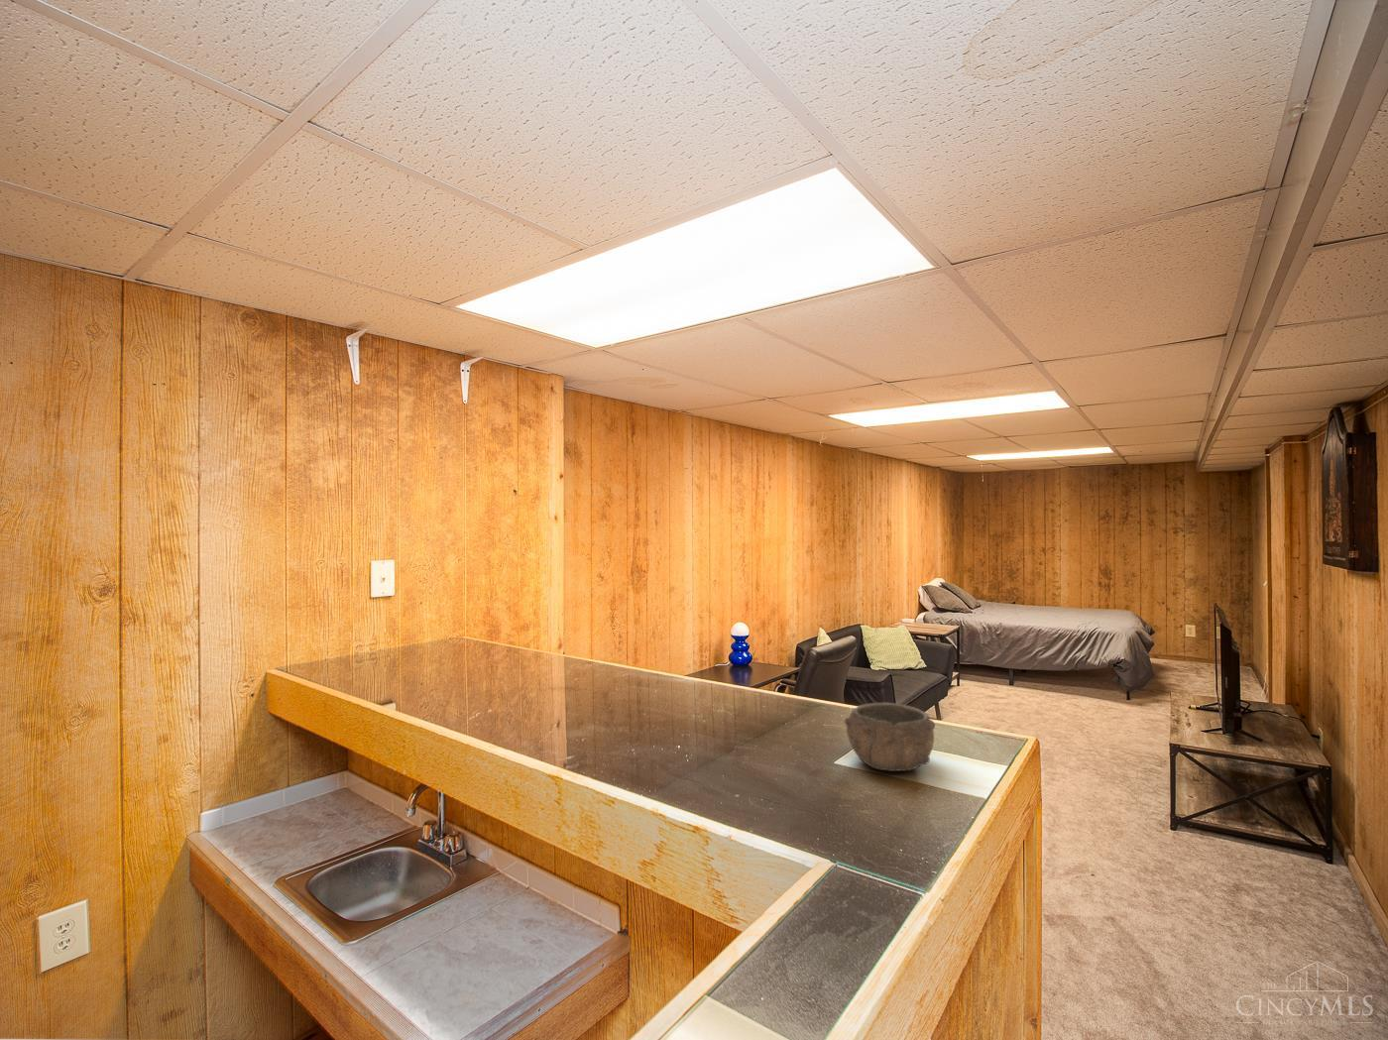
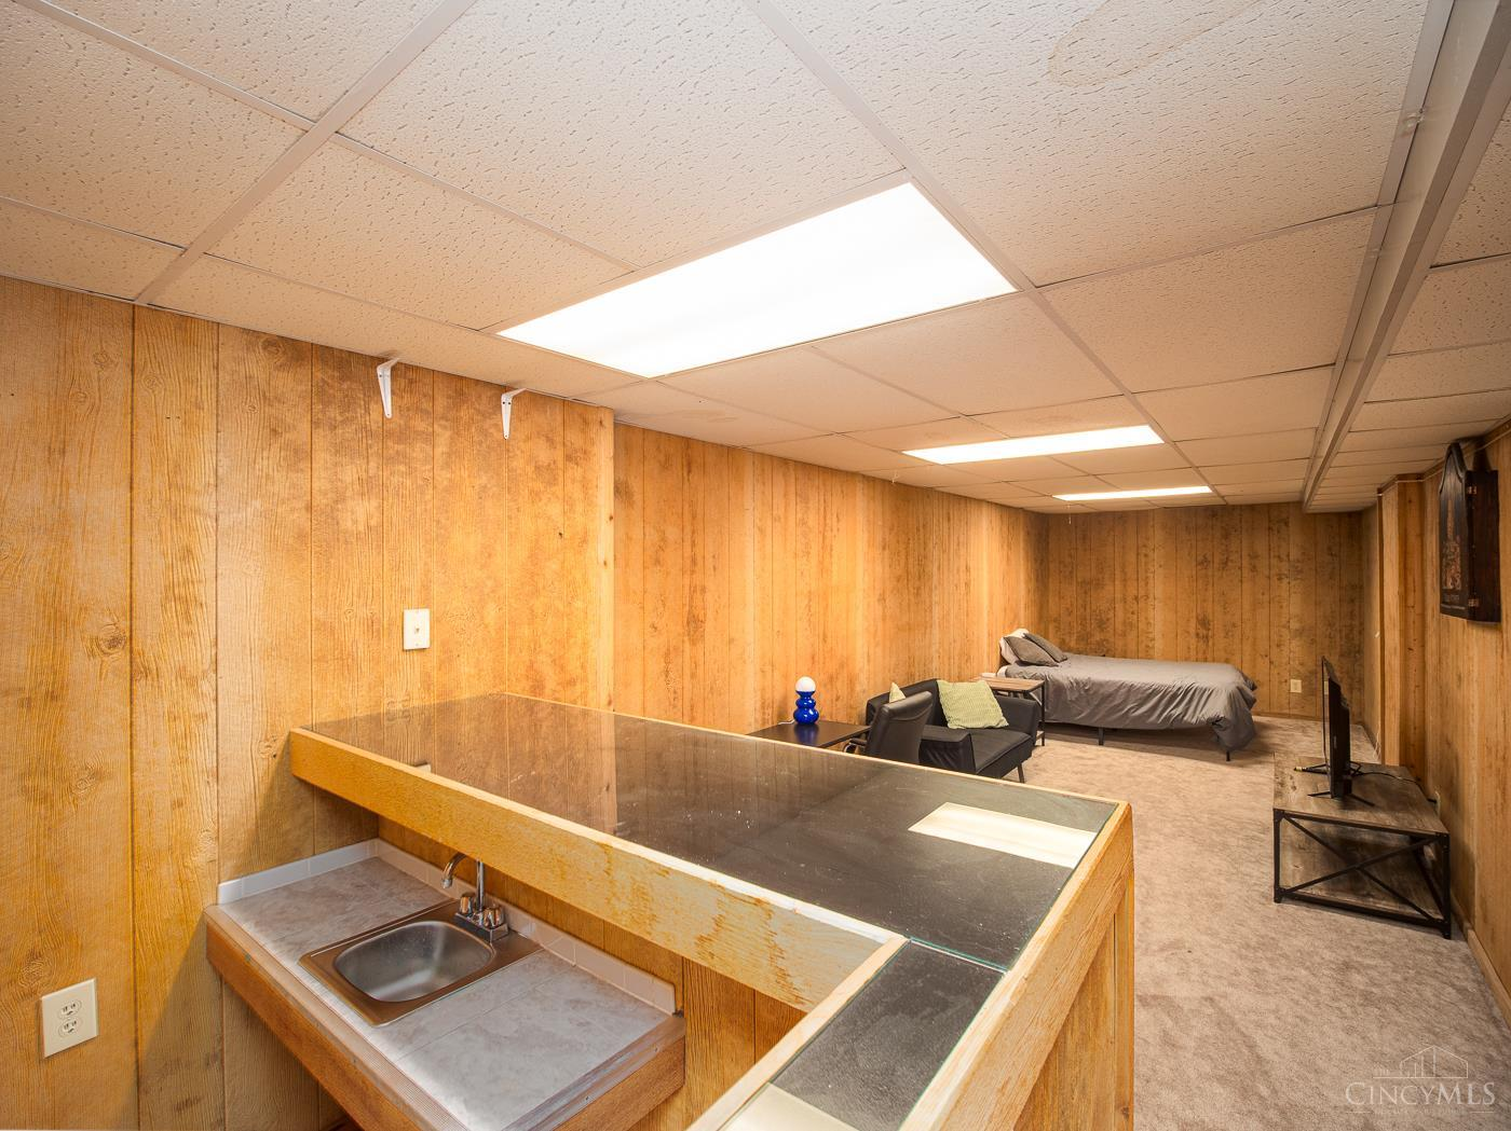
- bowl (890, 737)
